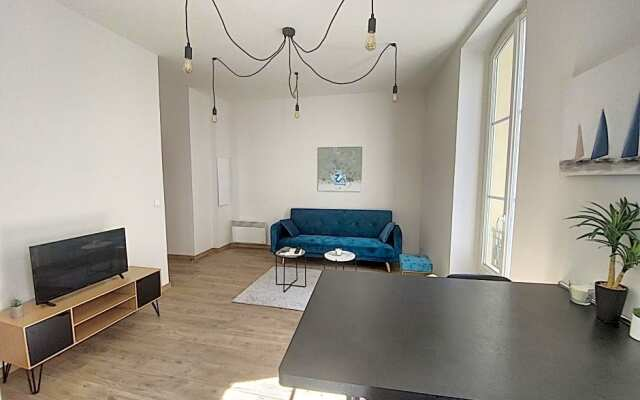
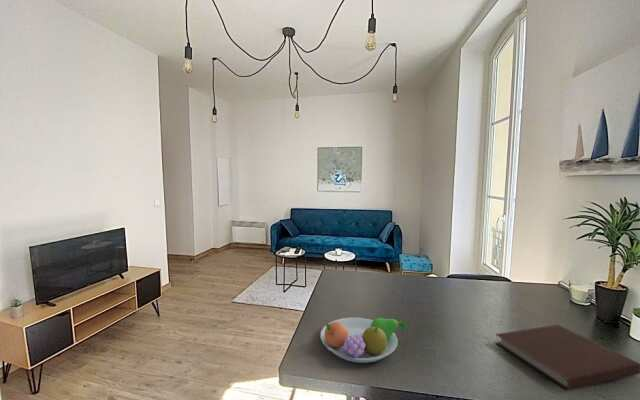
+ fruit bowl (361, 329)
+ notebook (561, 352)
